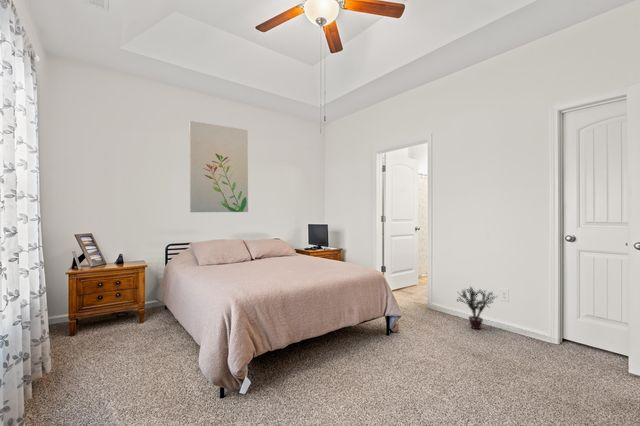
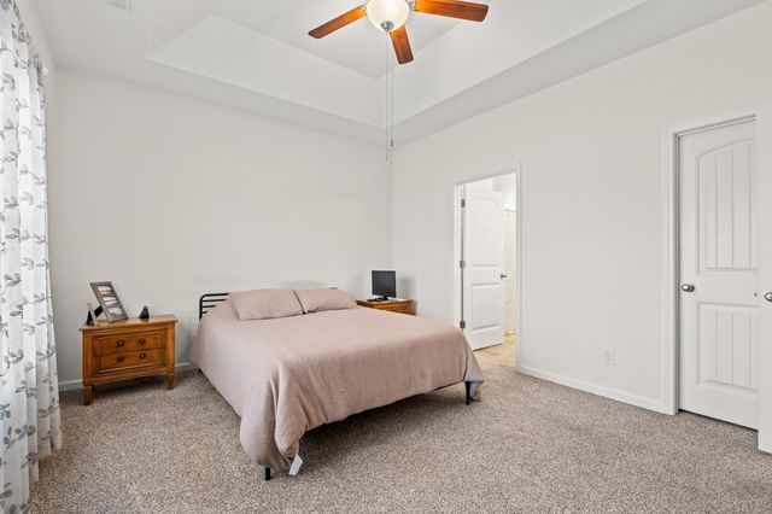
- potted plant (475, 307)
- wall art (220, 169)
